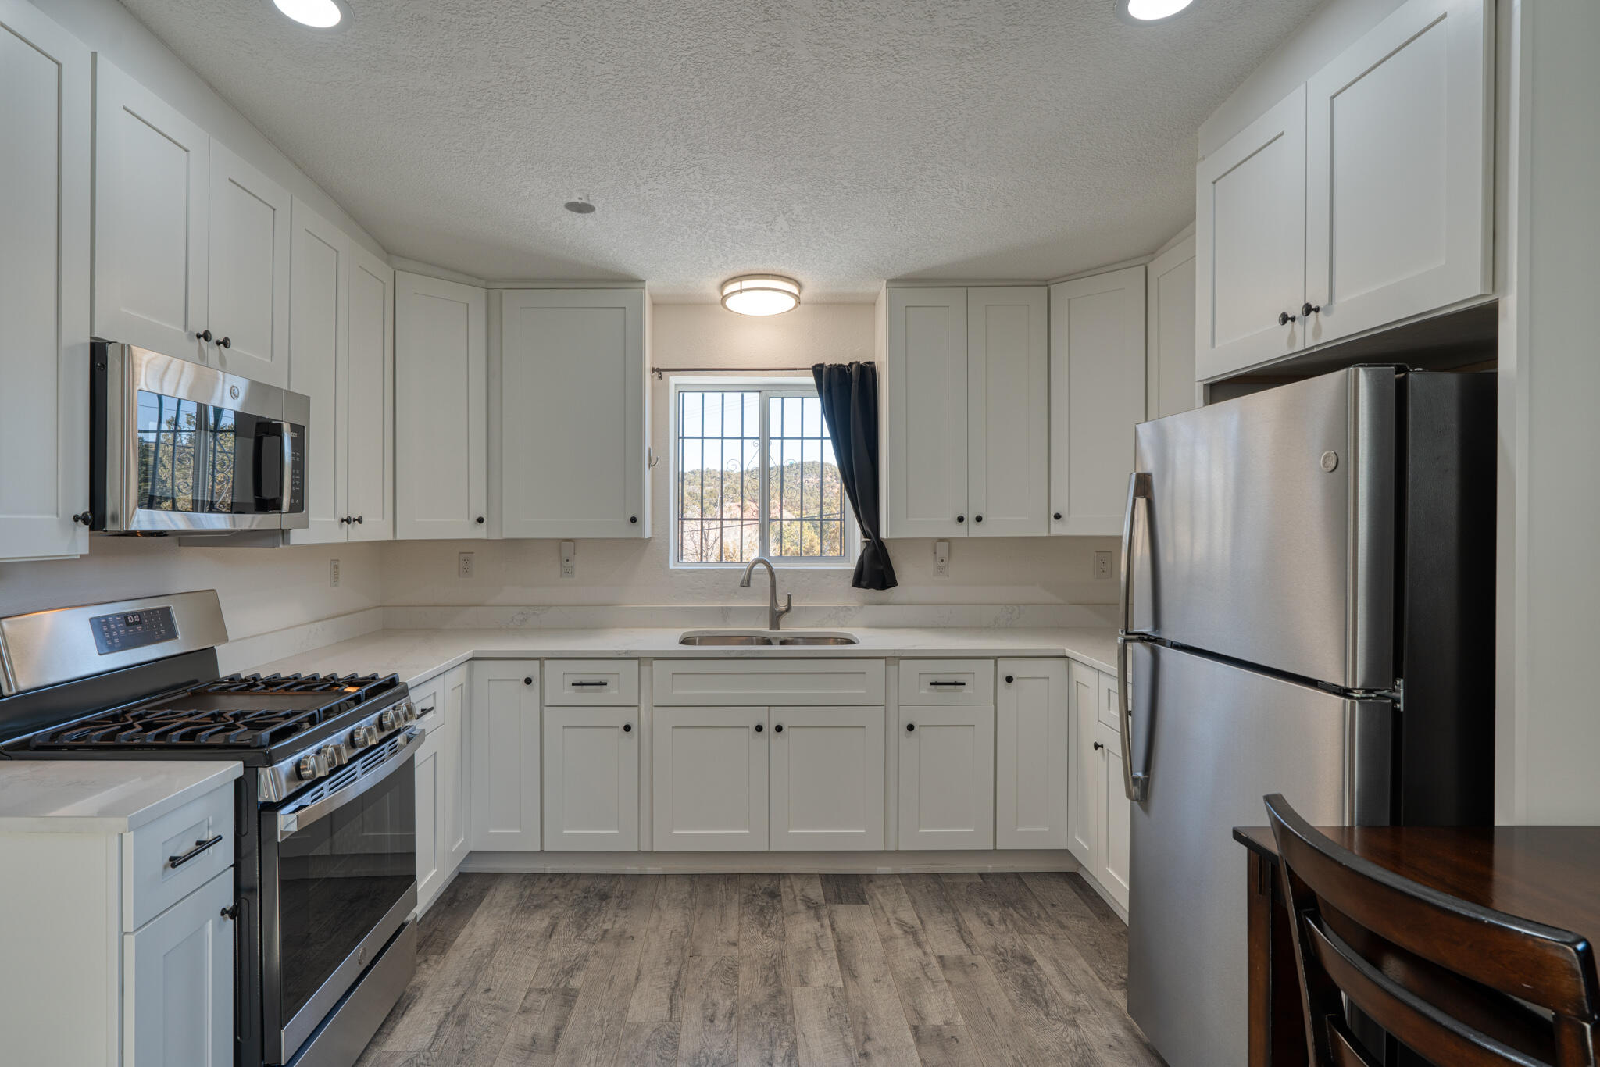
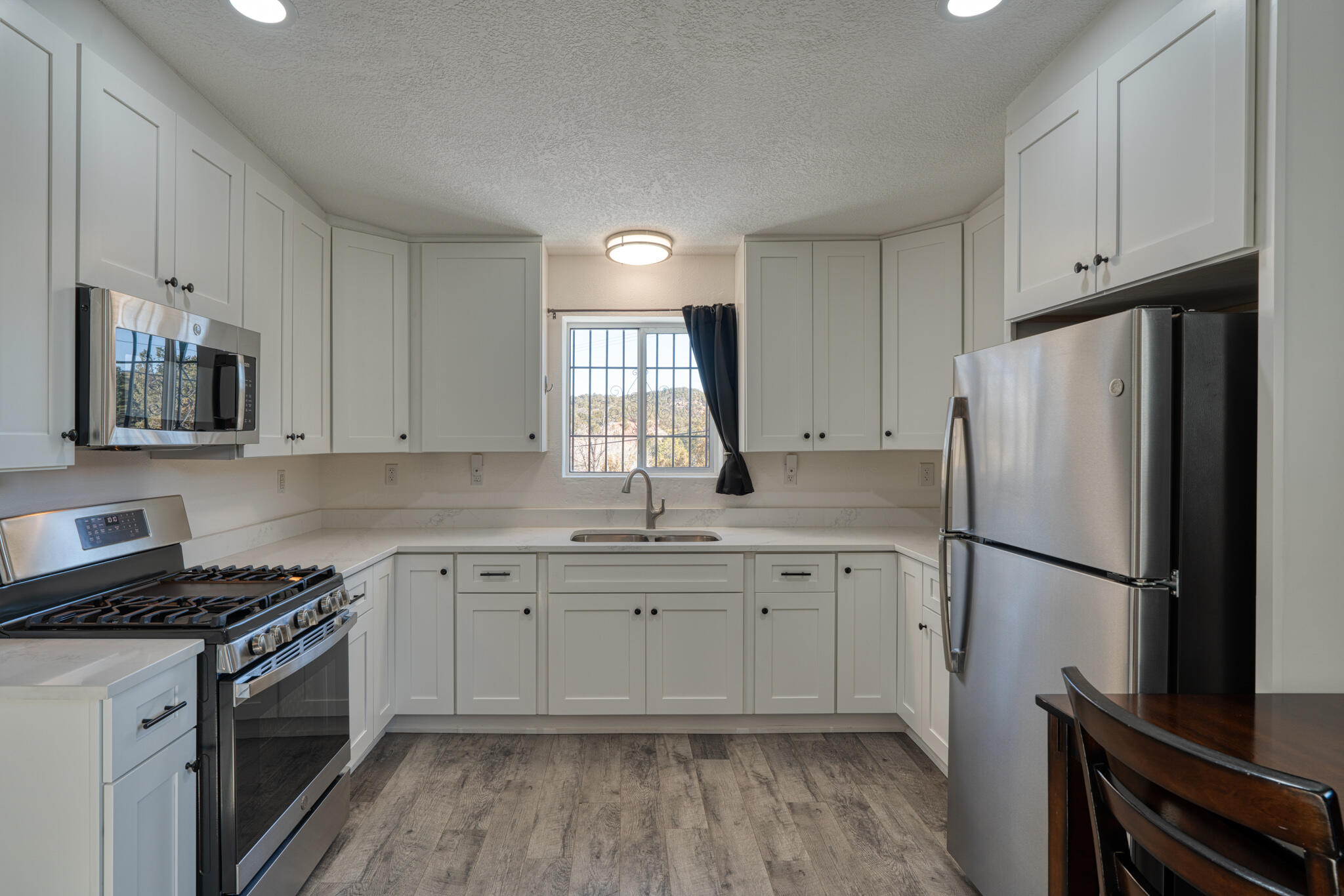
- recessed light (580, 201)
